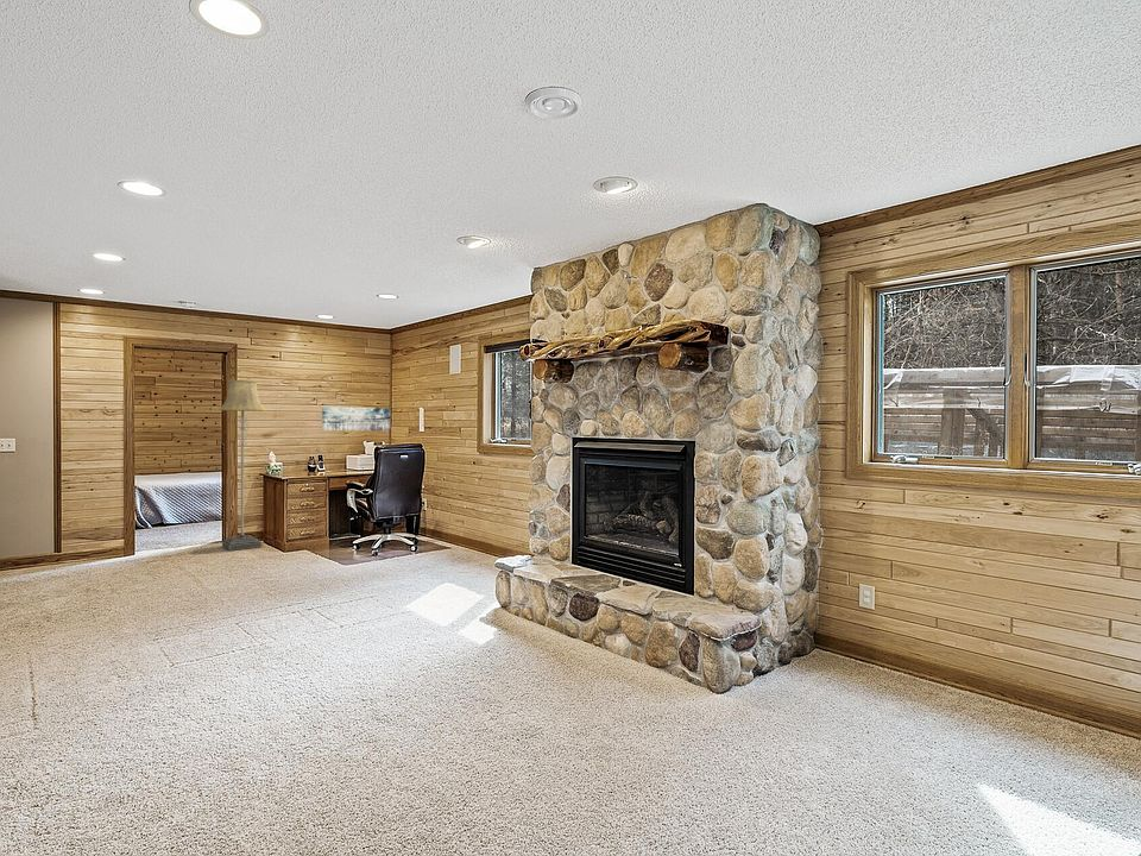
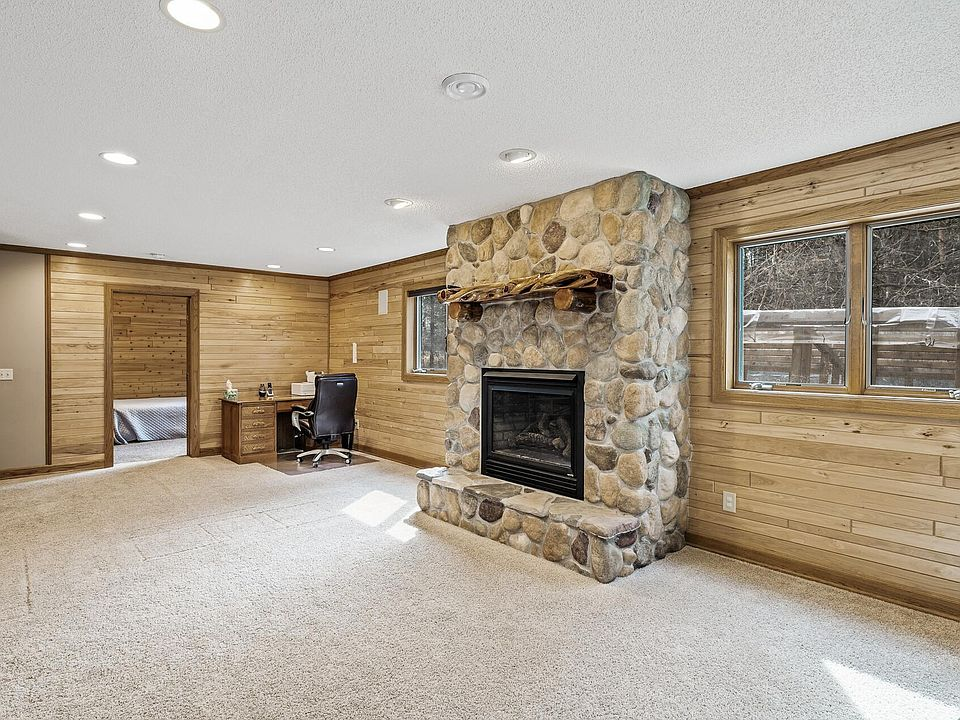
- wall art (357, 418)
- floor lamp (242, 464)
